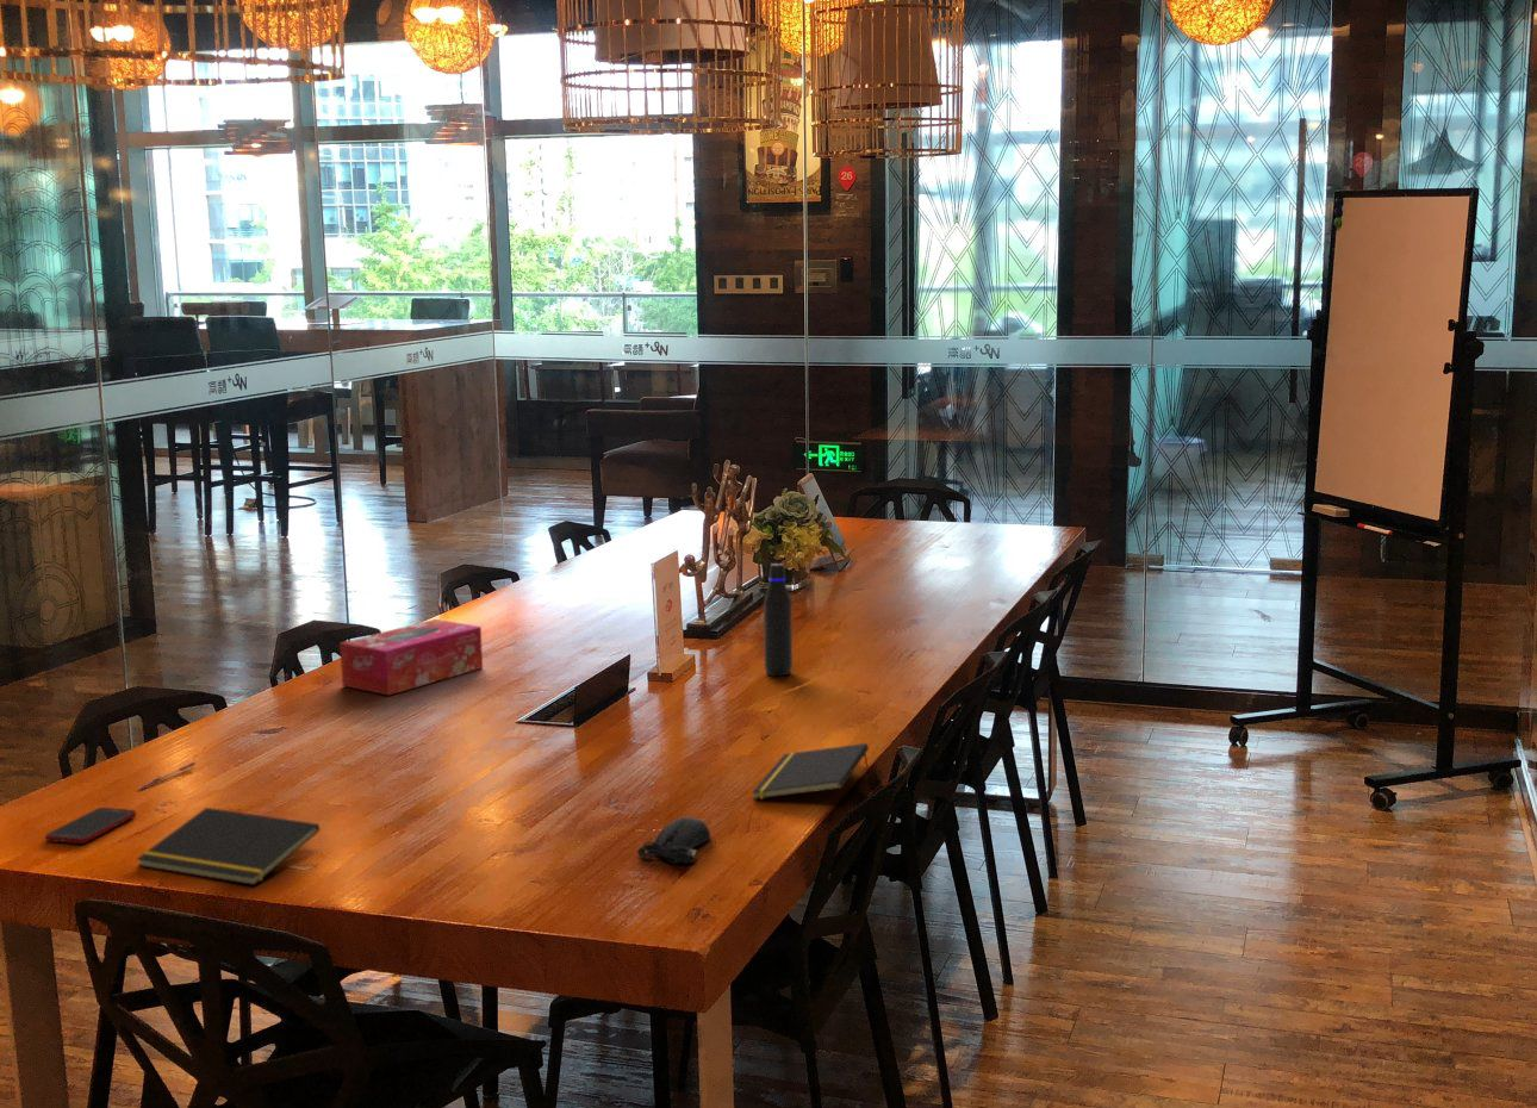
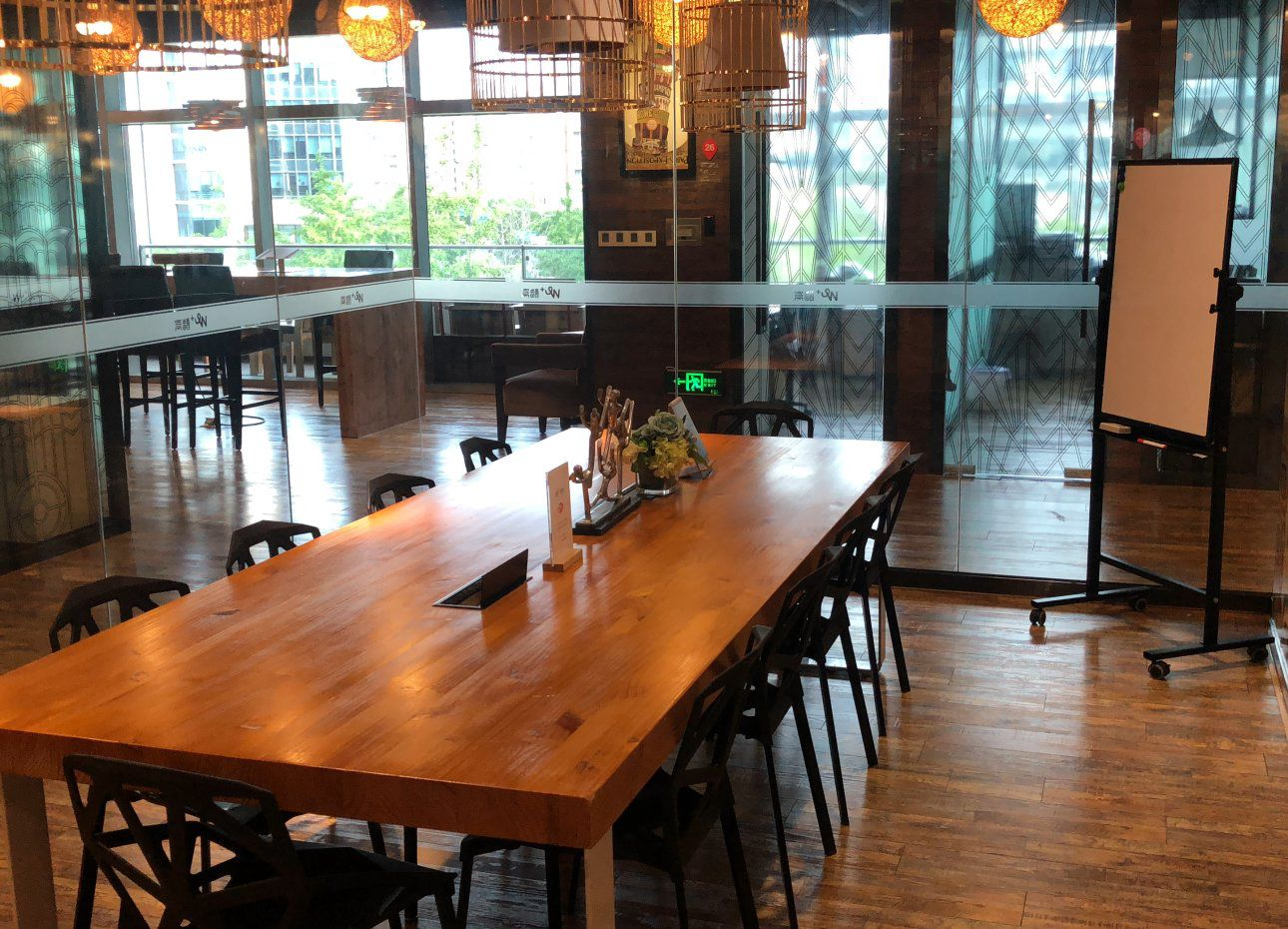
- notepad (811, 769)
- tissue box (412, 655)
- computer mouse (681, 835)
- water bottle (777, 619)
- pen (167, 774)
- notepad (229, 843)
- cell phone (92, 824)
